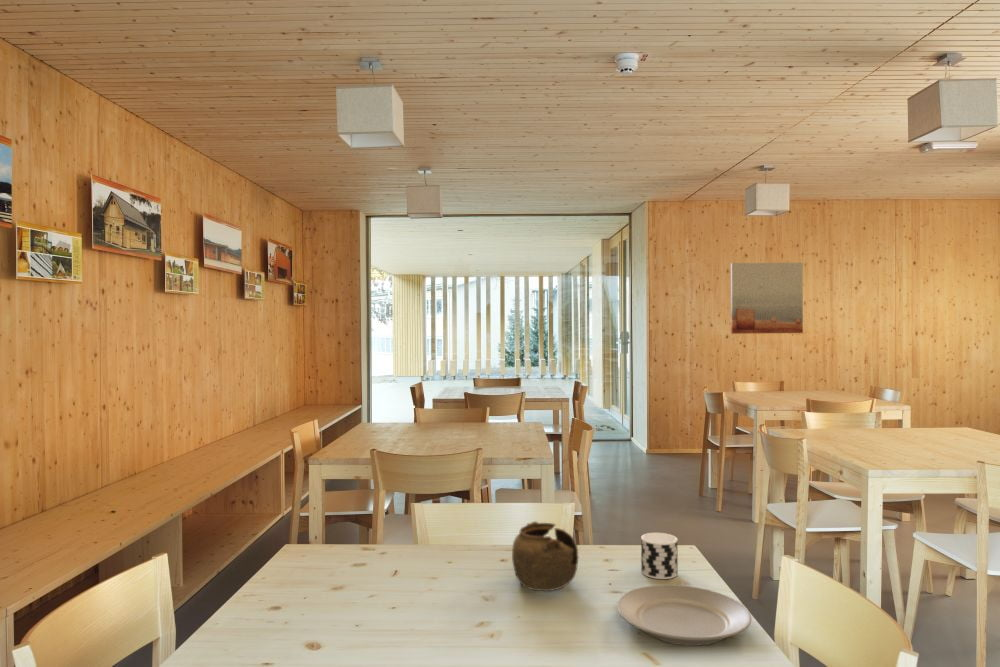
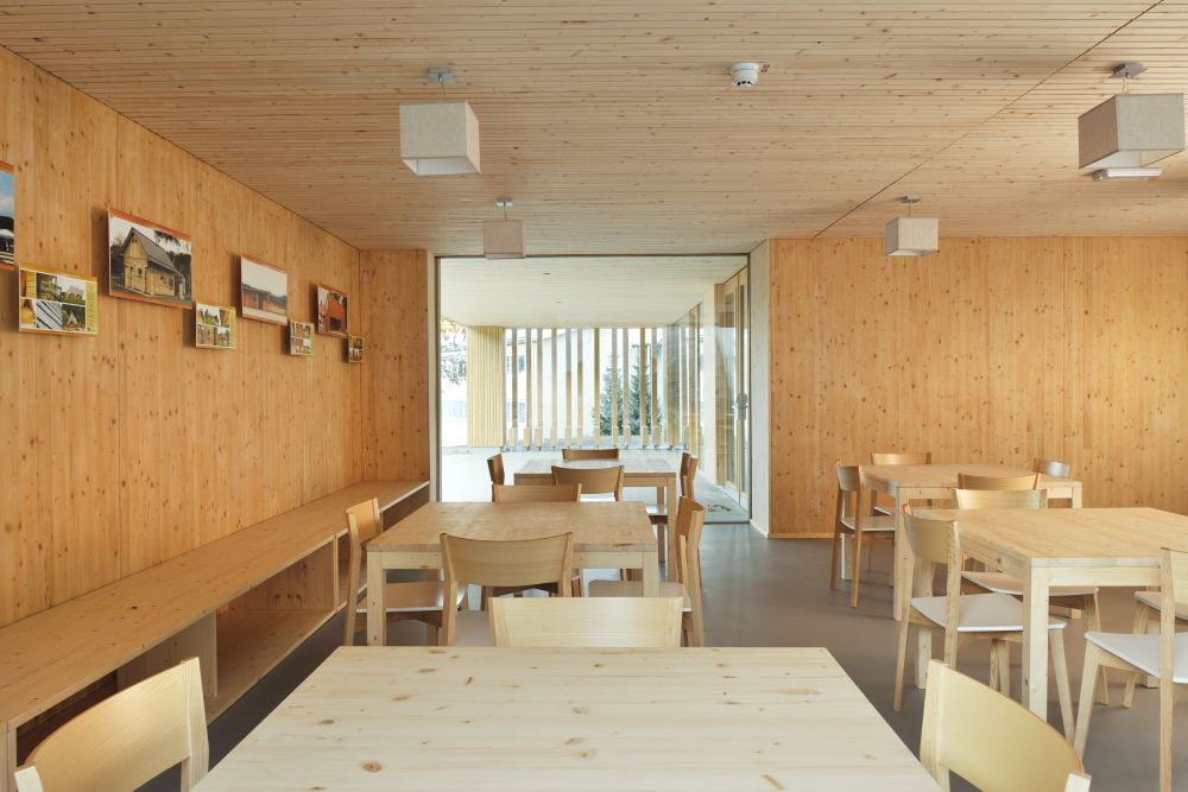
- plate (682, 617)
- wall art (766, 298)
- cup (657, 553)
- teapot (543, 553)
